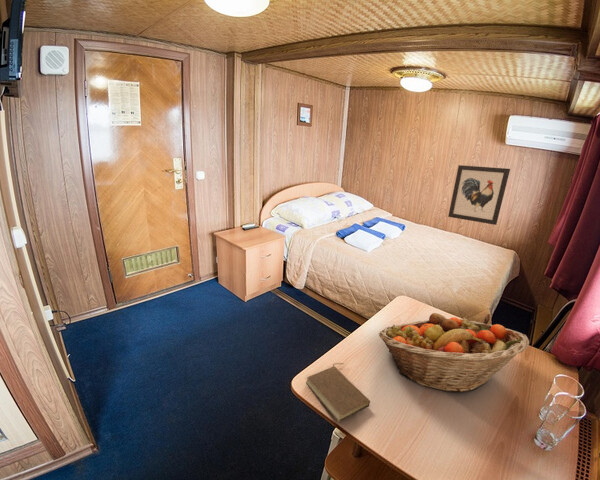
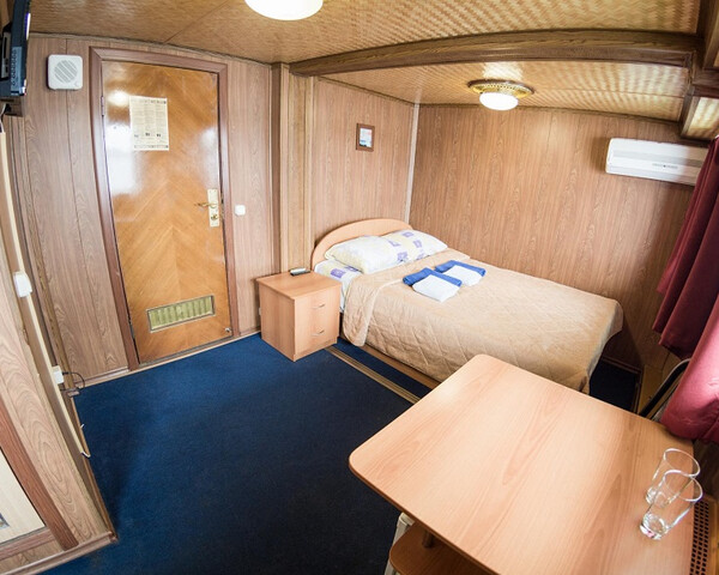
- wall art (477, 194)
- book (340, 388)
- fruit basket (448, 344)
